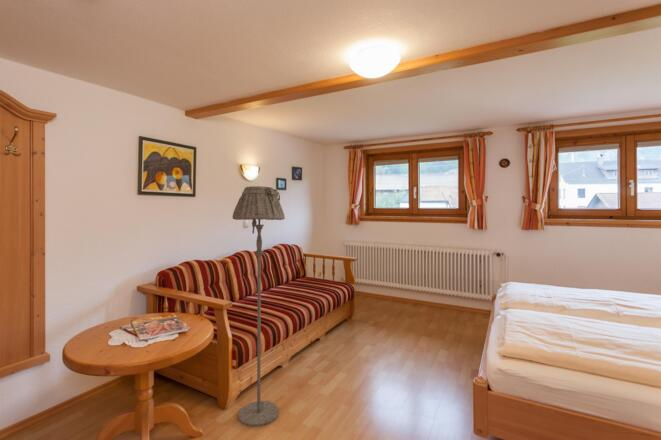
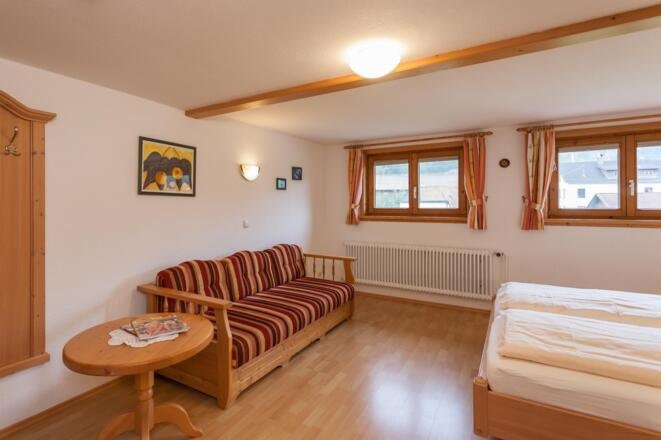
- floor lamp (258, 301)
